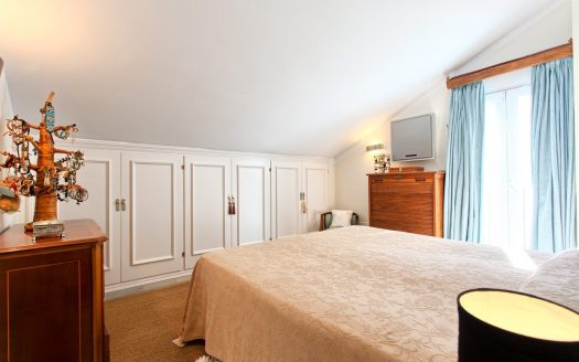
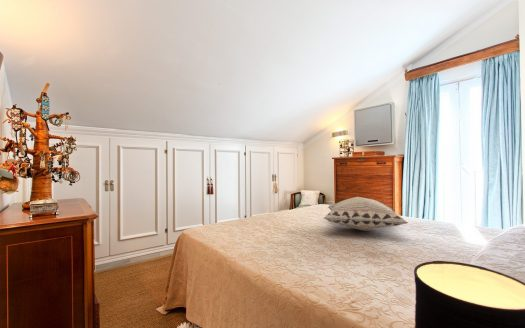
+ decorative pillow (361, 213)
